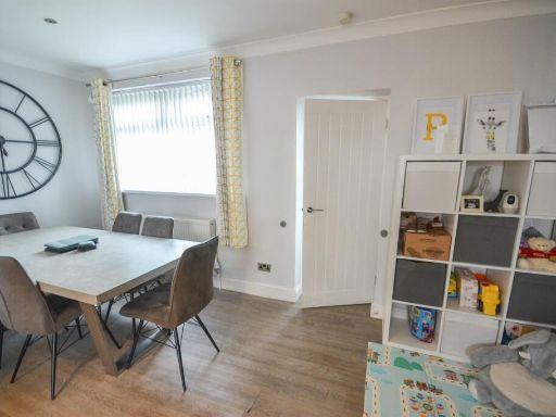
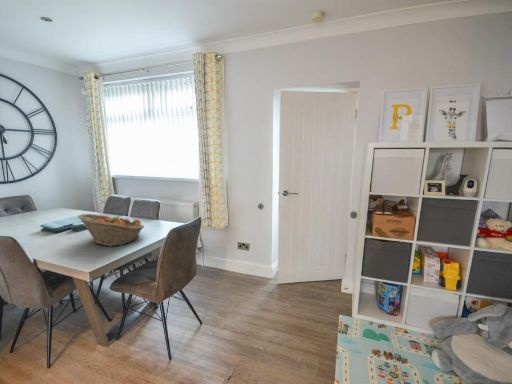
+ fruit basket (112, 226)
